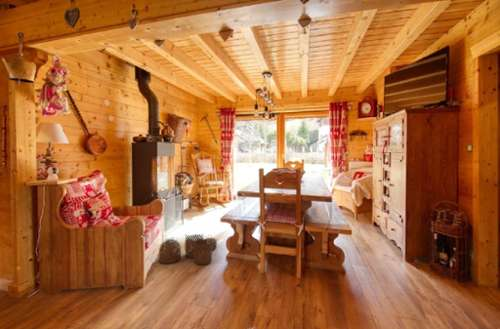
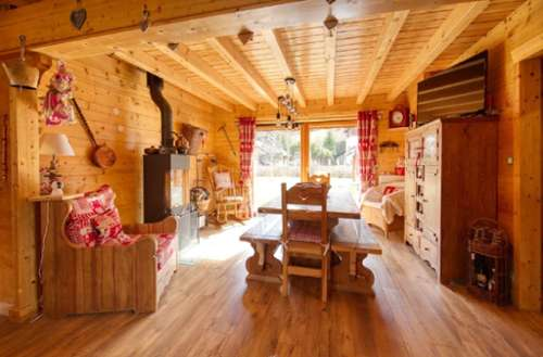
- woven basket (188, 245)
